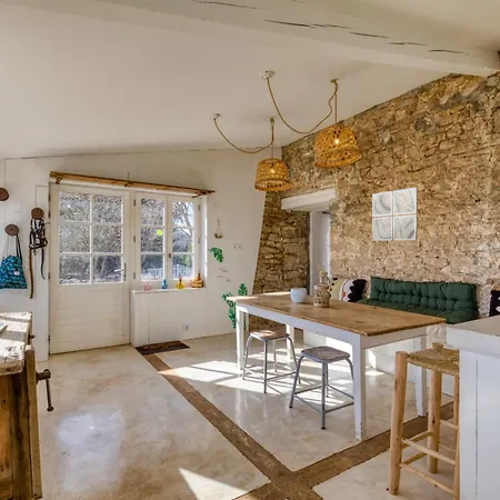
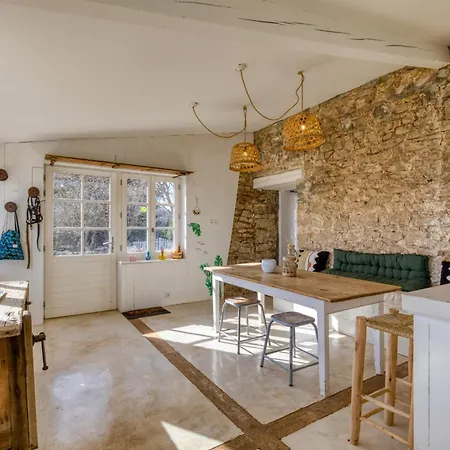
- wall art (393, 214)
